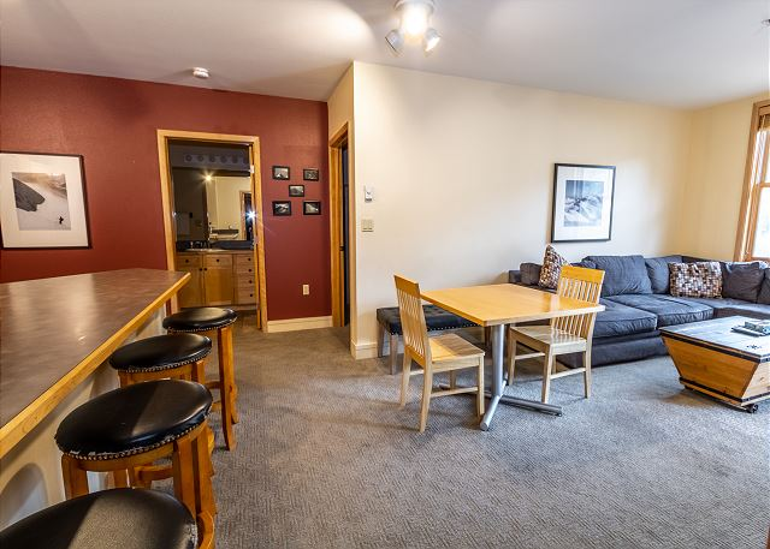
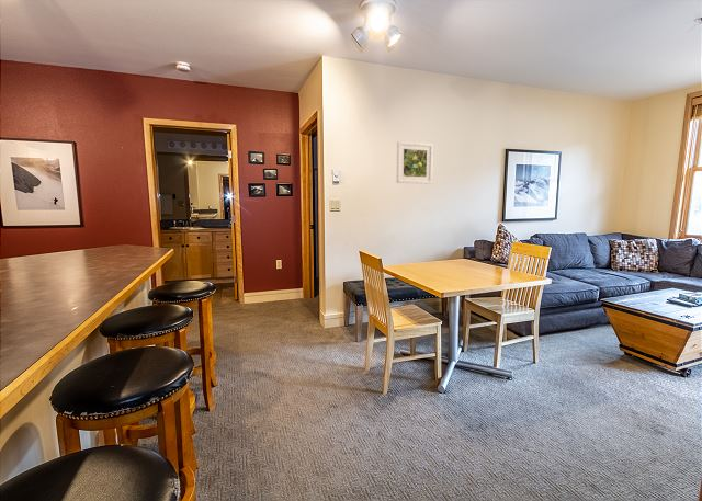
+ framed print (415, 162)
